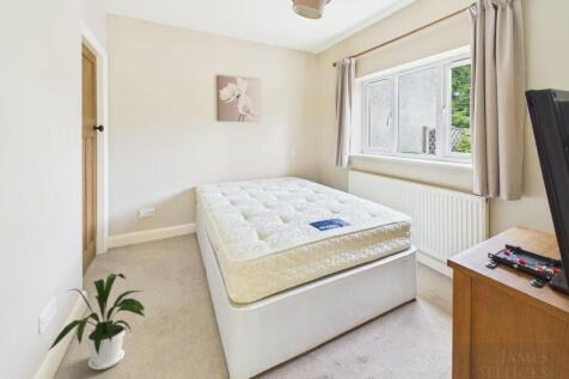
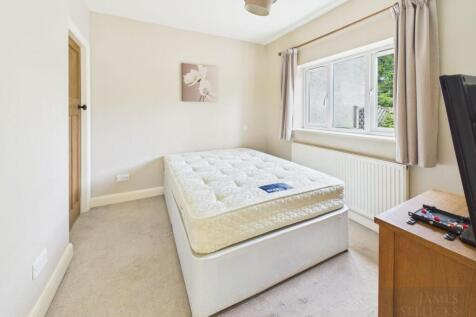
- house plant (106, 317)
